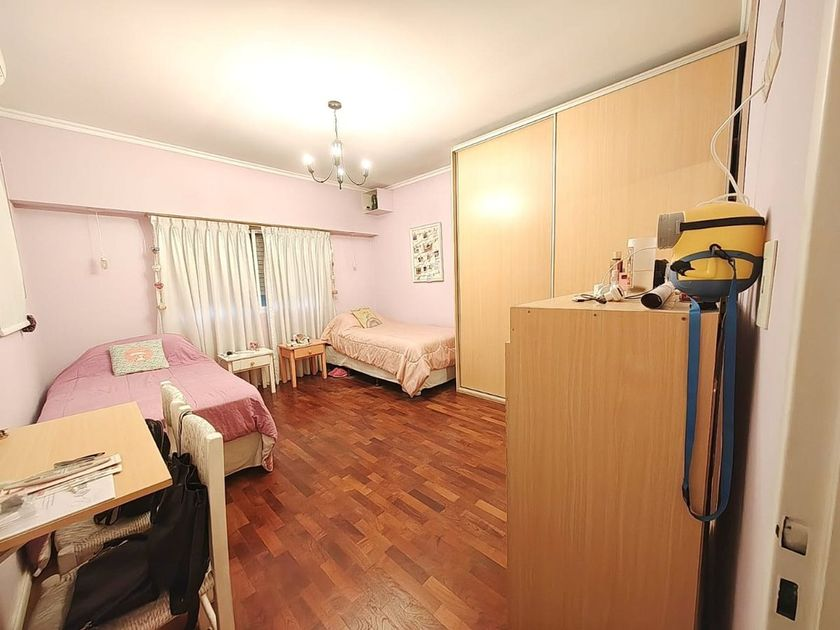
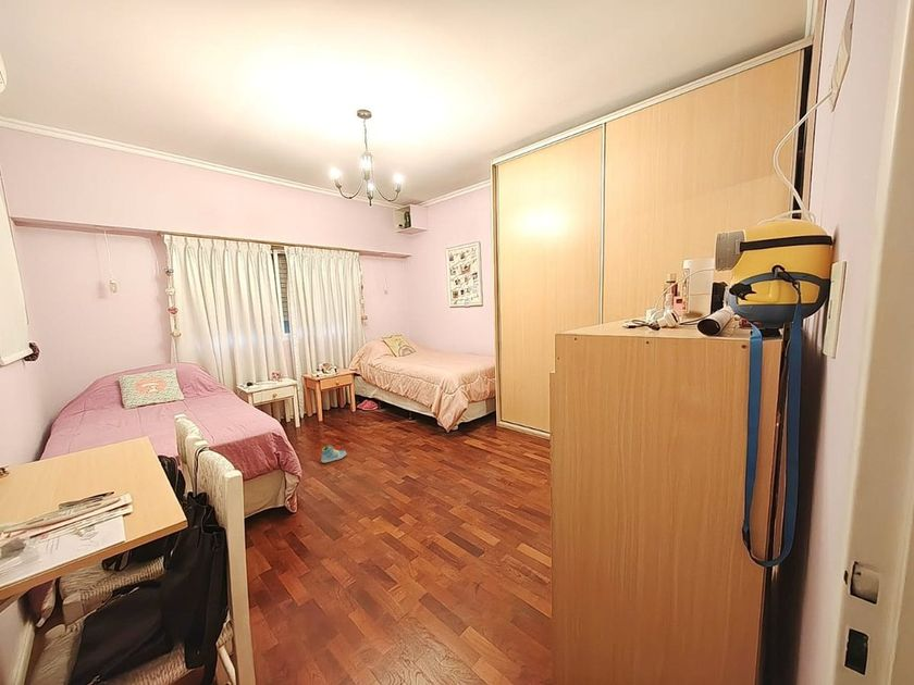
+ sneaker (333, 451)
